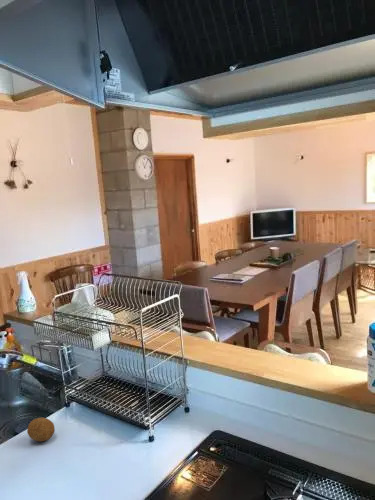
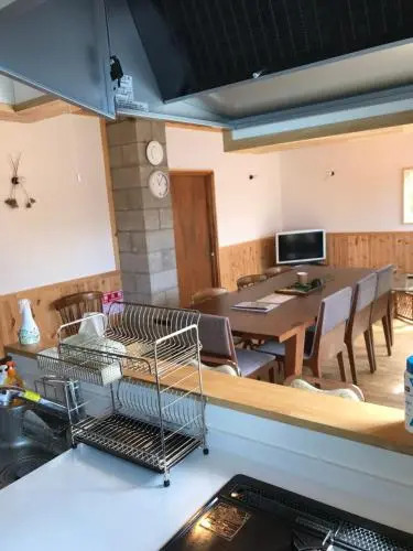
- fruit (41, 429)
